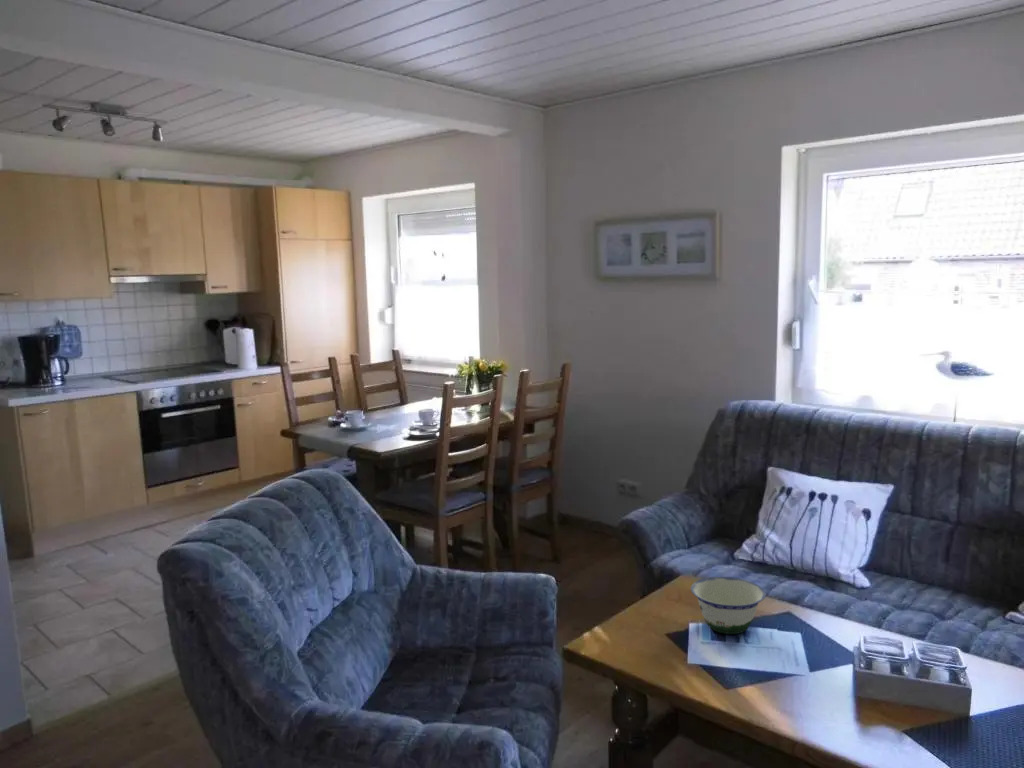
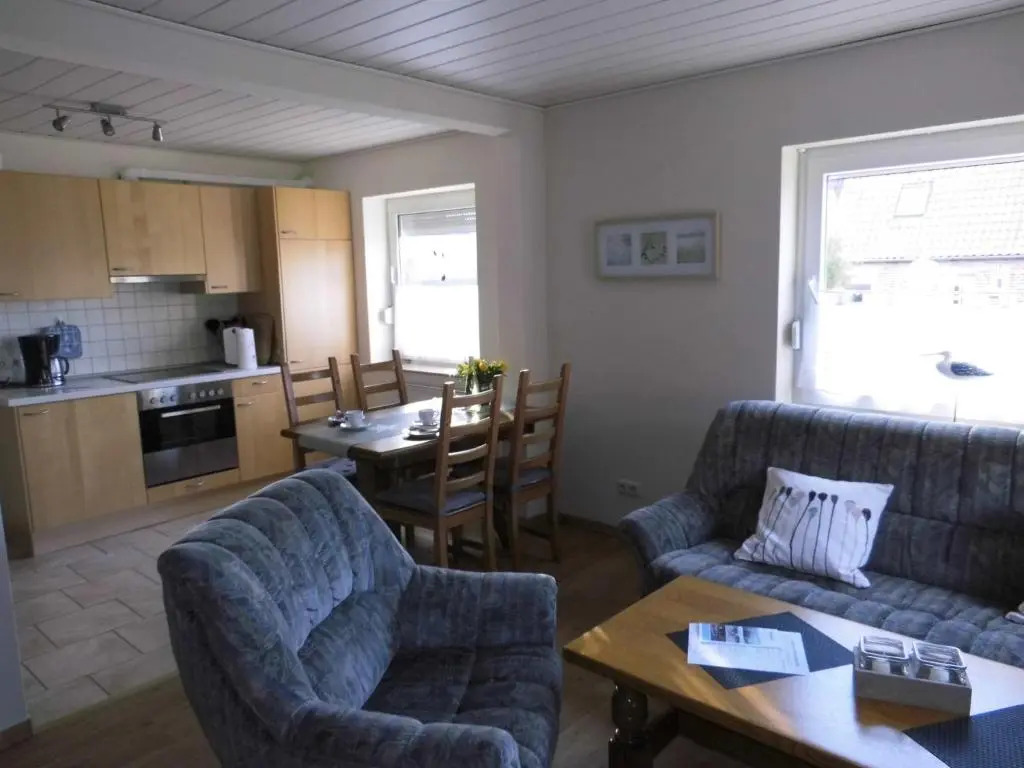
- bowl (727, 607)
